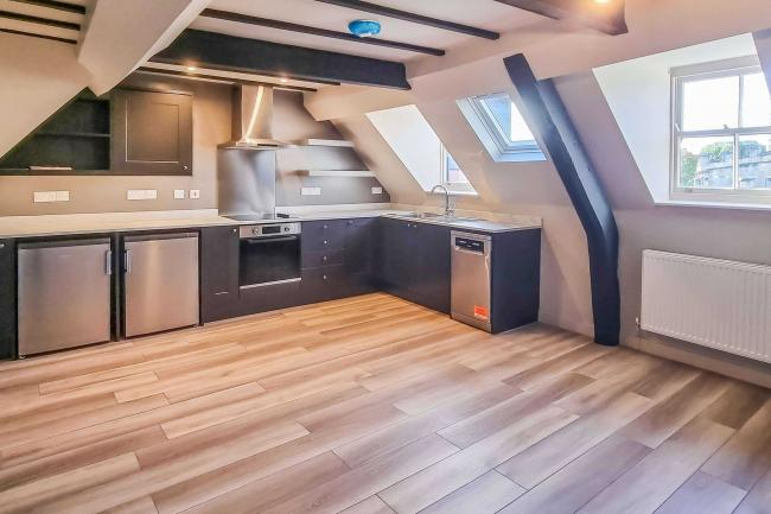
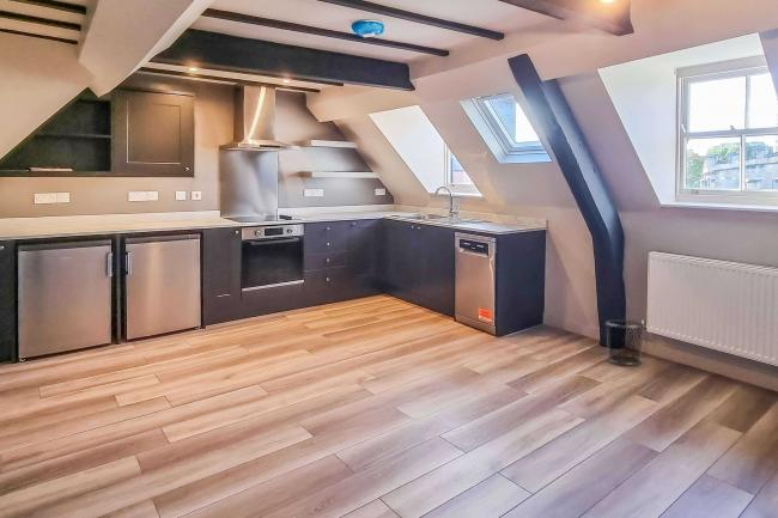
+ waste bin (624, 342)
